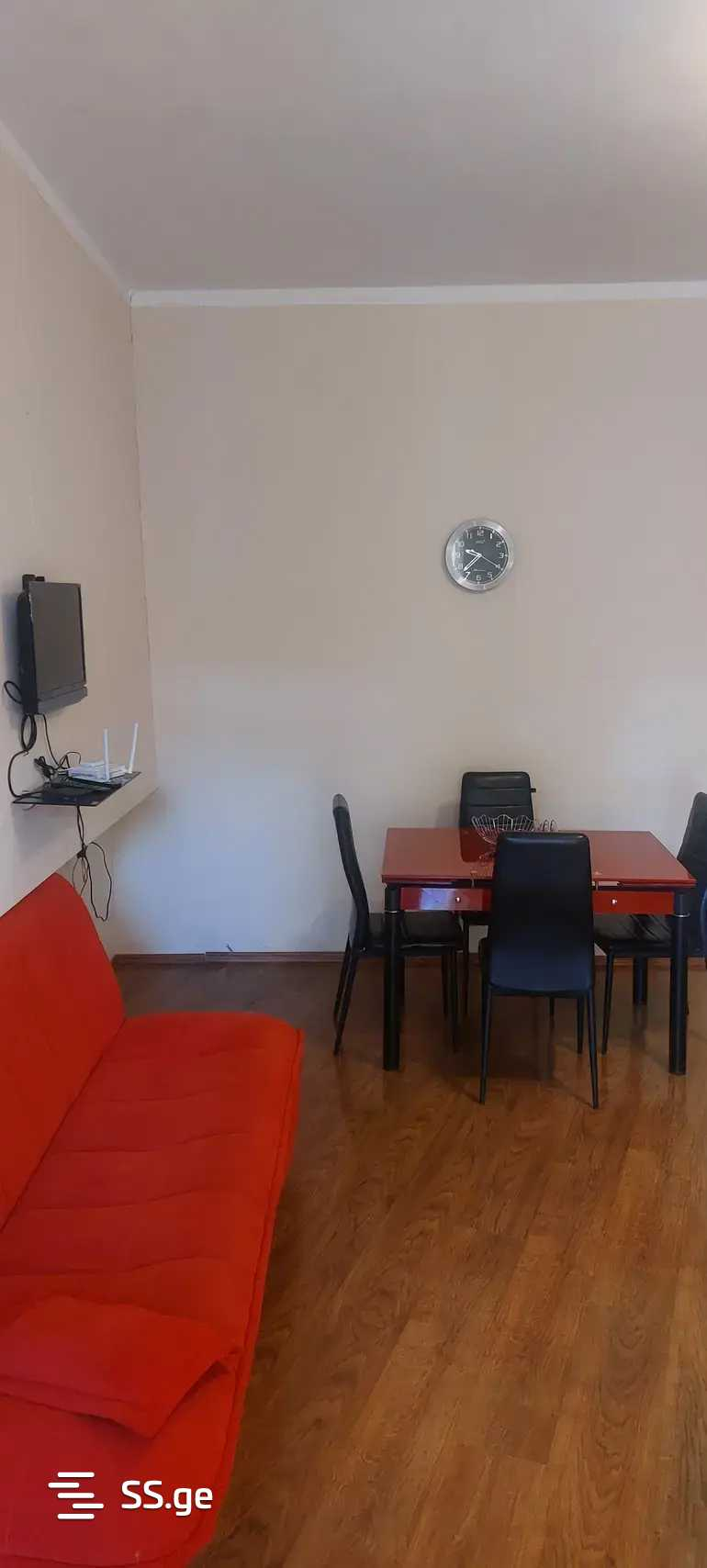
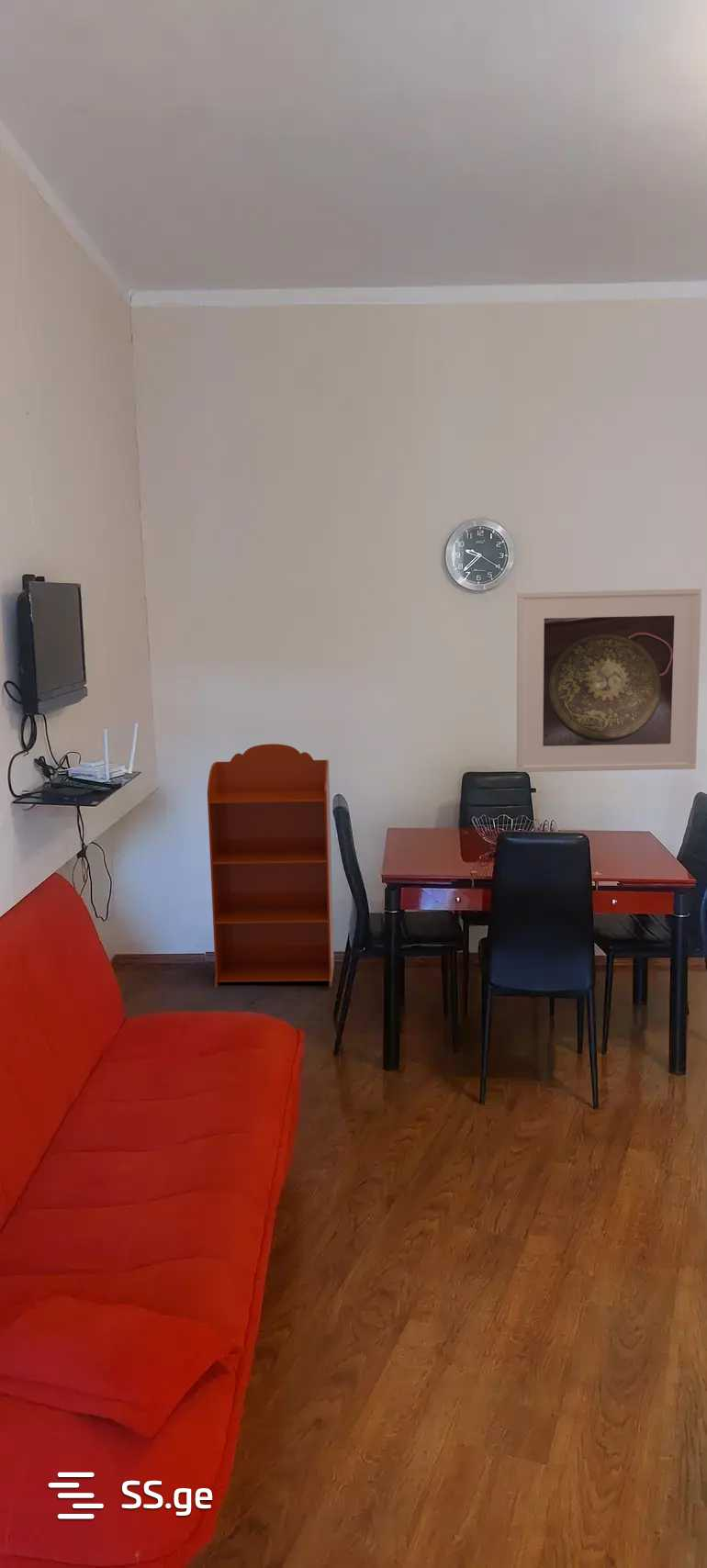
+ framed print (607, 681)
+ bookcase (272, 864)
